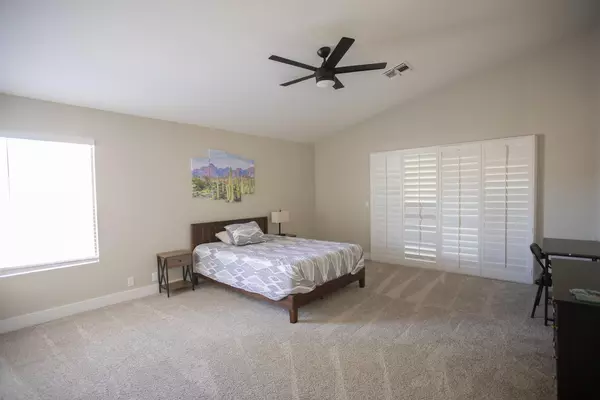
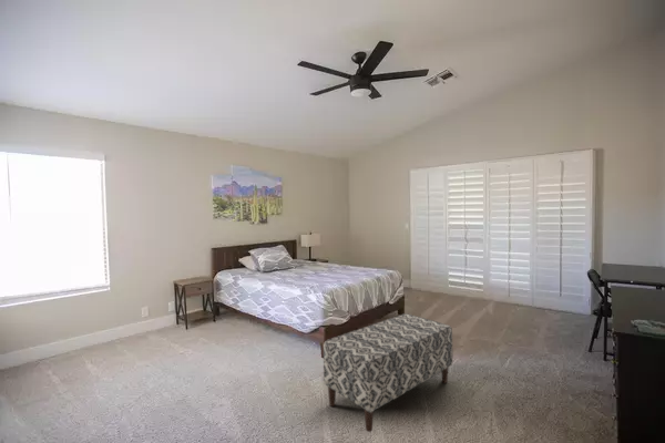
+ bench (391, 362)
